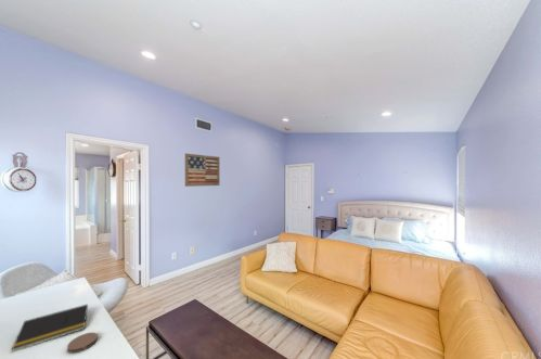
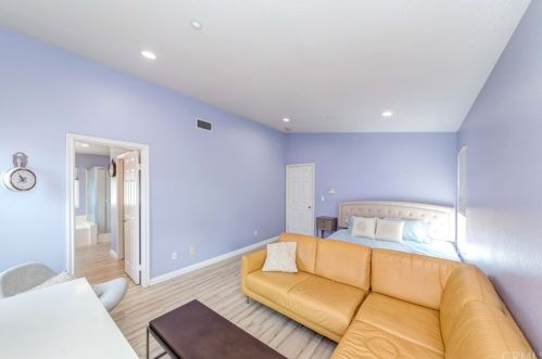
- coaster (82, 342)
- notepad (54, 324)
- wall art (203, 170)
